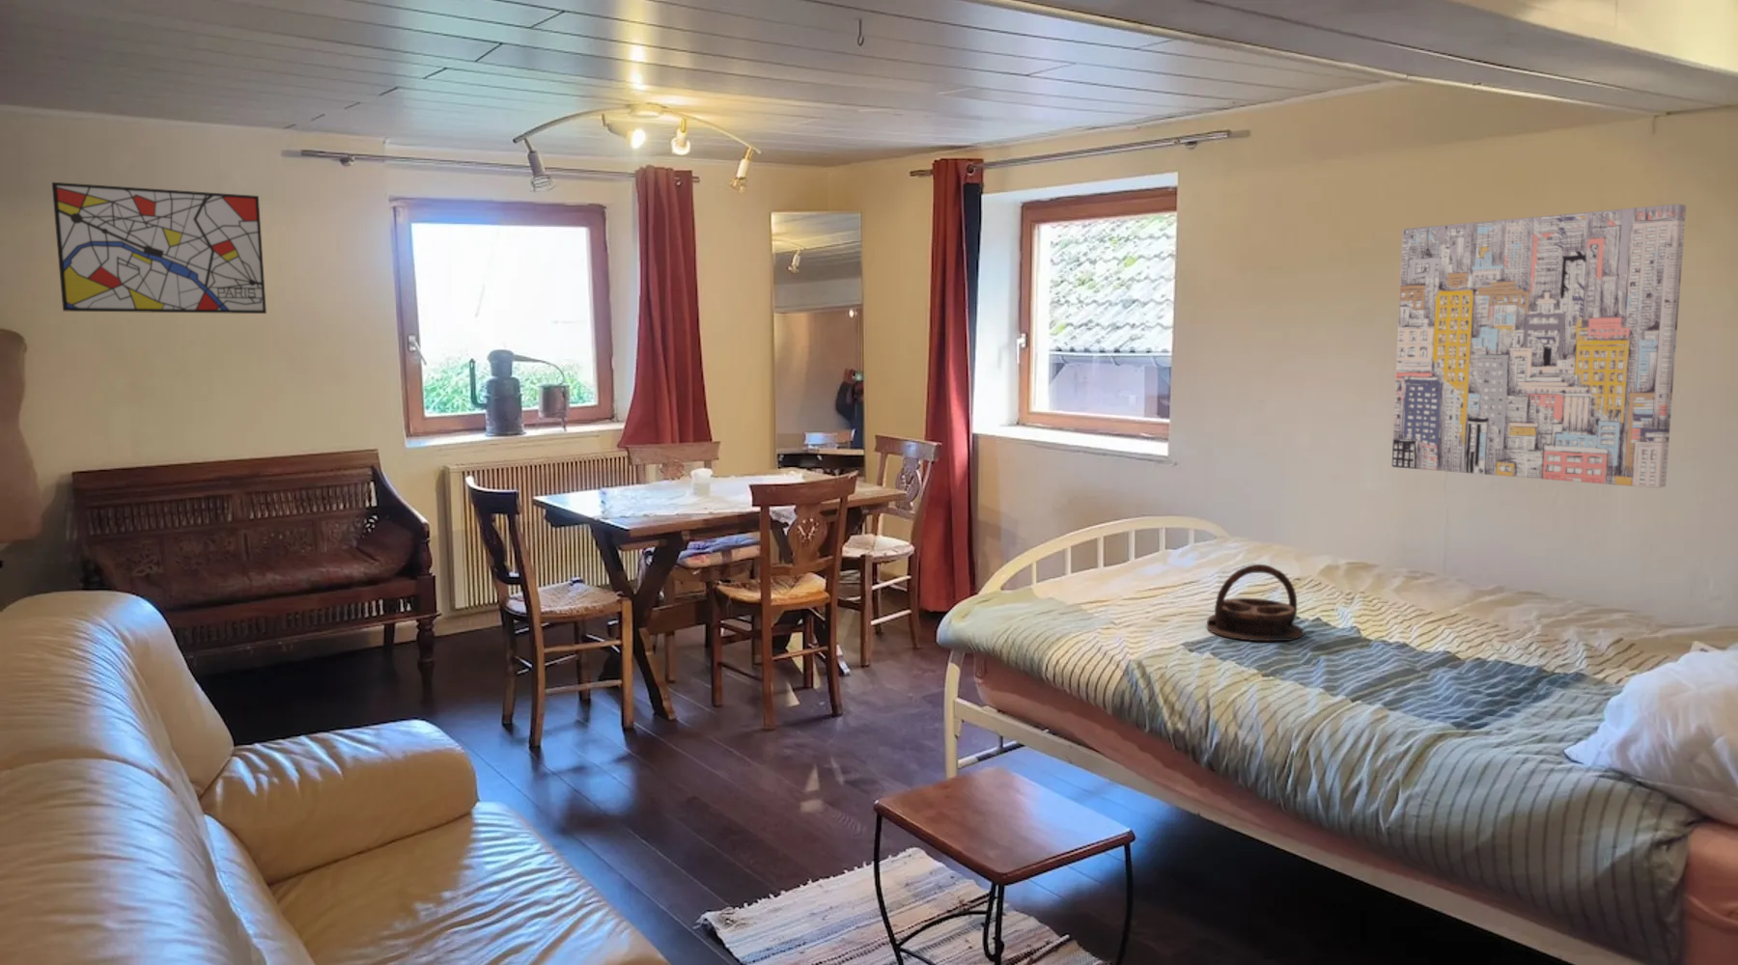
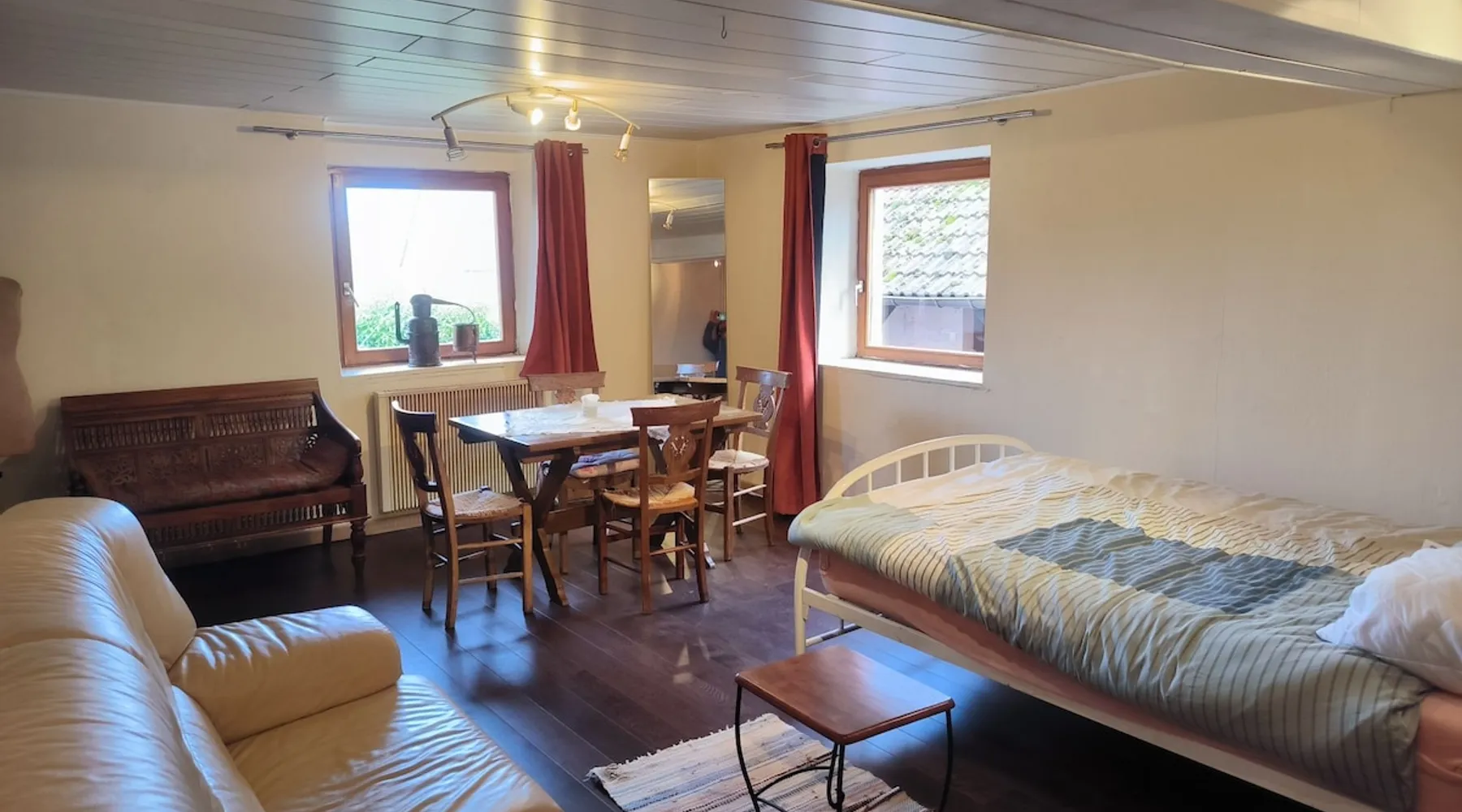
- wall art (1524, 348)
- serving tray (1255, 598)
- wall art (164, 251)
